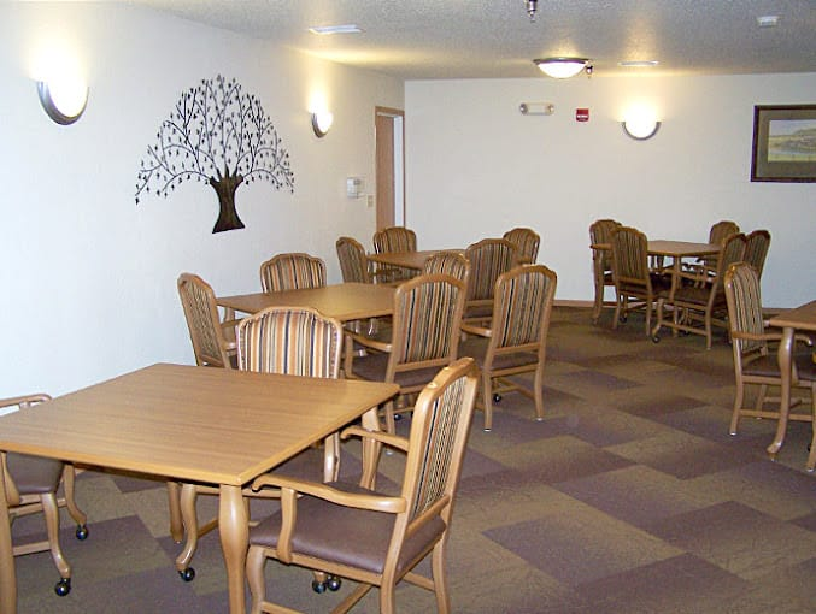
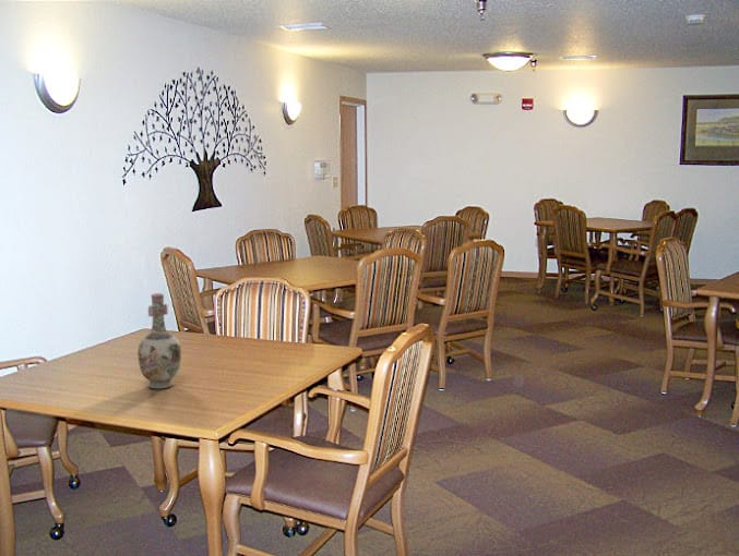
+ vase (158, 340)
